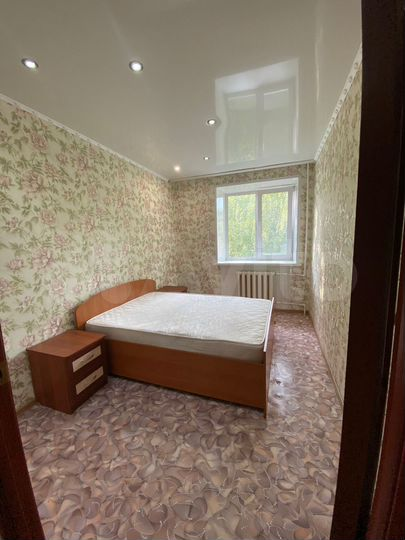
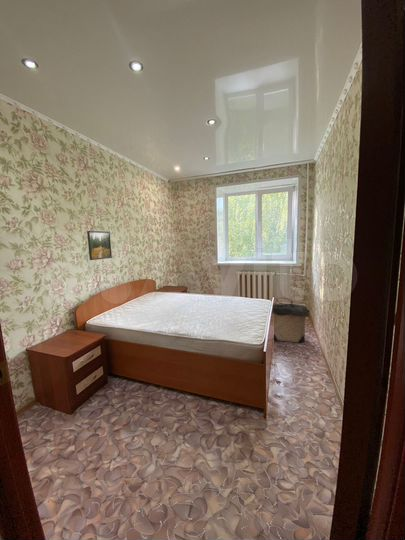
+ laundry hamper (288, 317)
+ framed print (100, 245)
